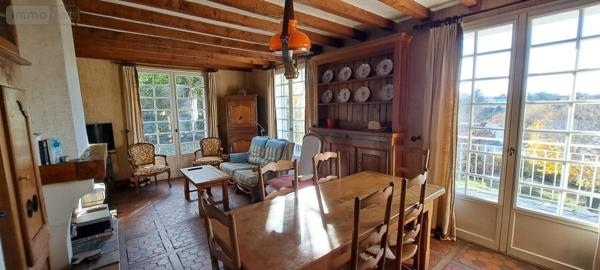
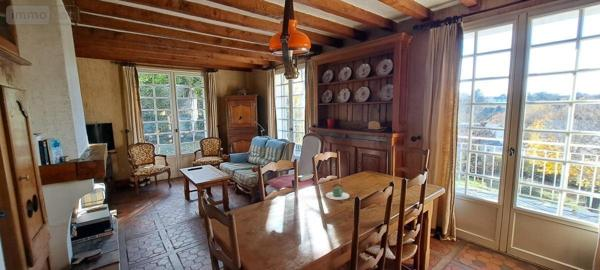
+ teapot (337, 189)
